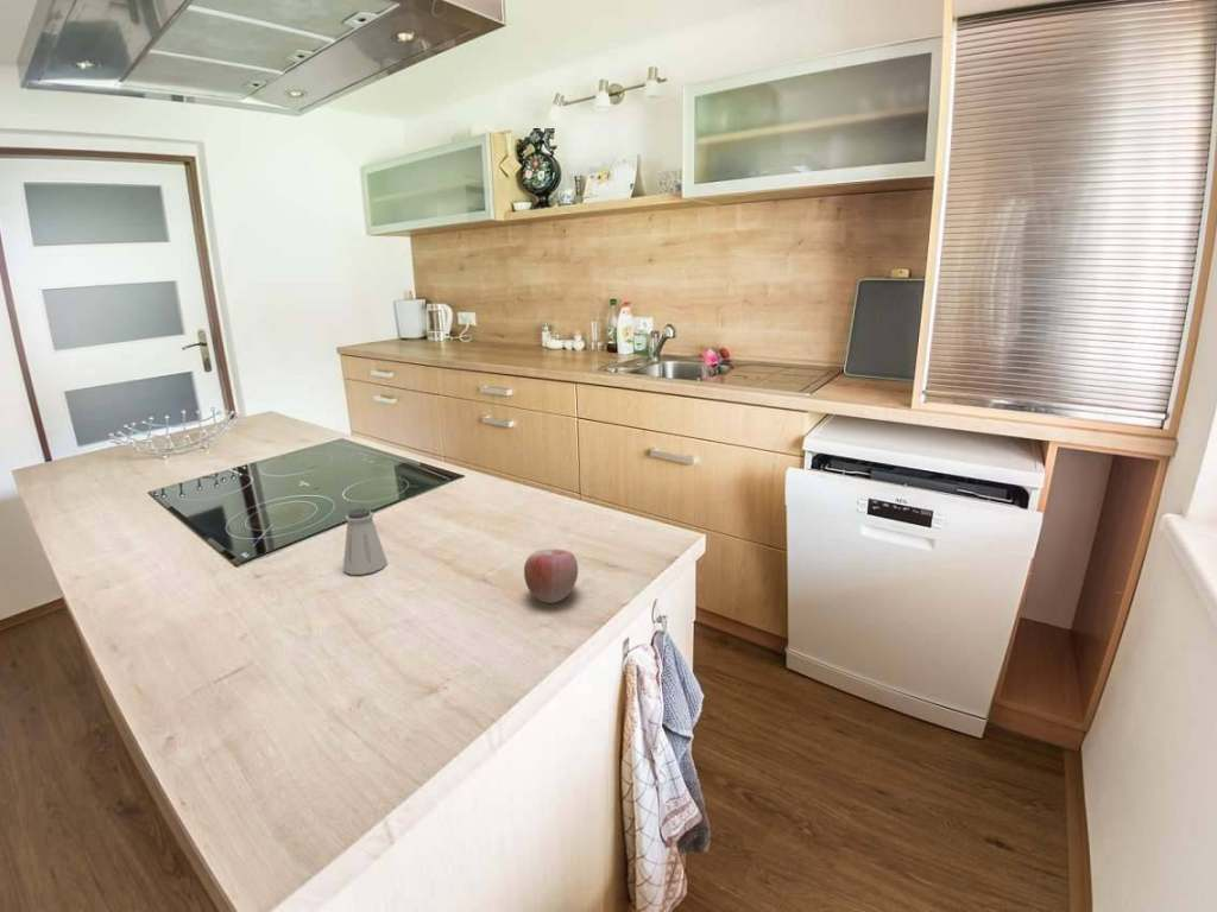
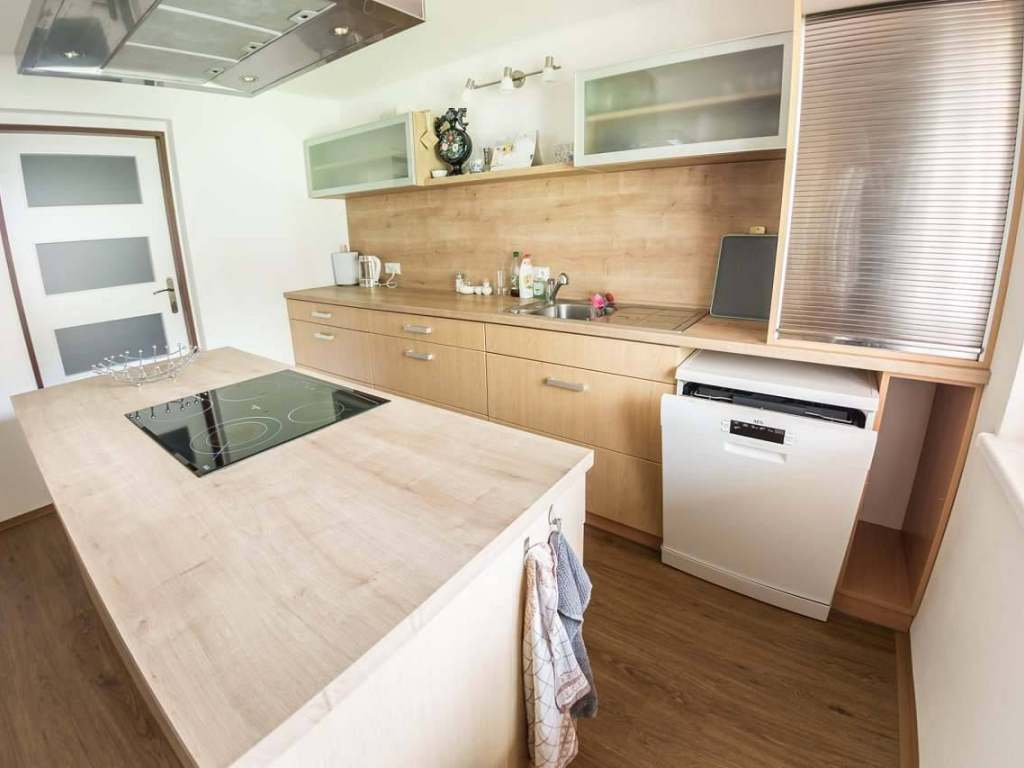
- saltshaker (361, 538)
- apple (550, 574)
